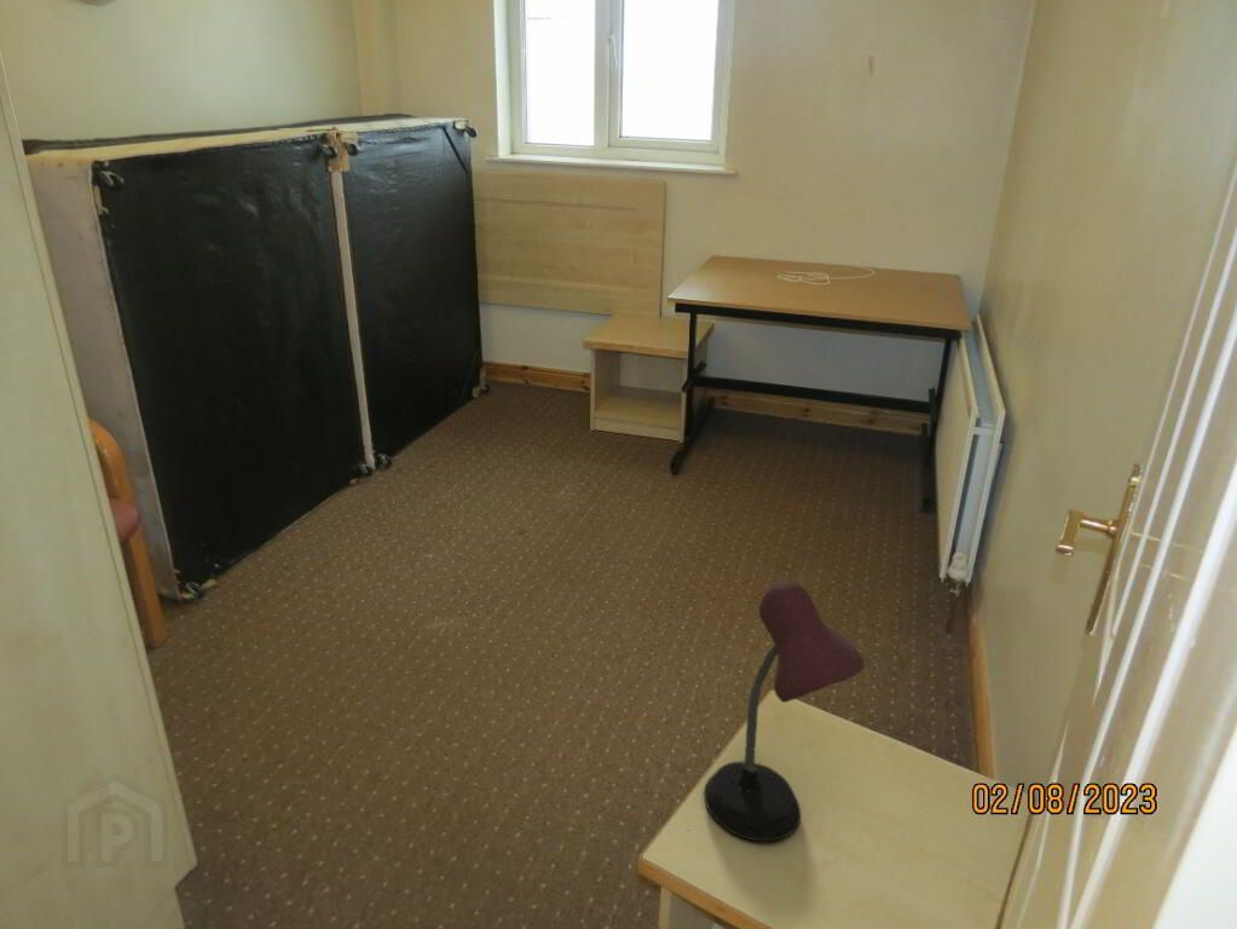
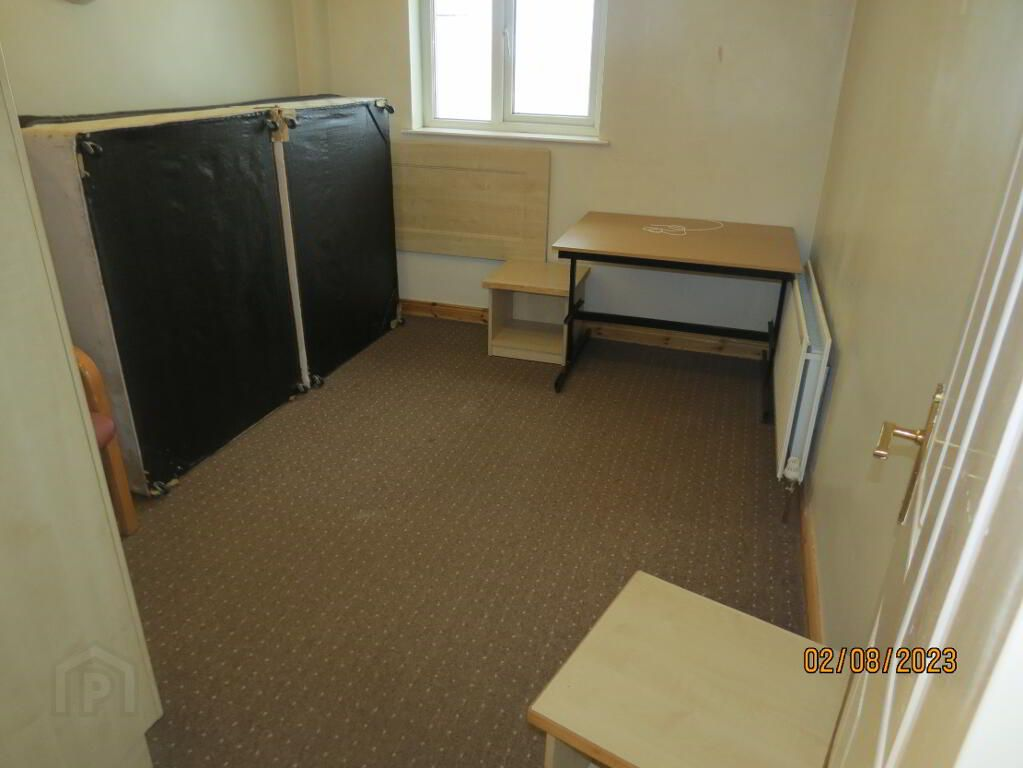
- desk lamp (782, 702)
